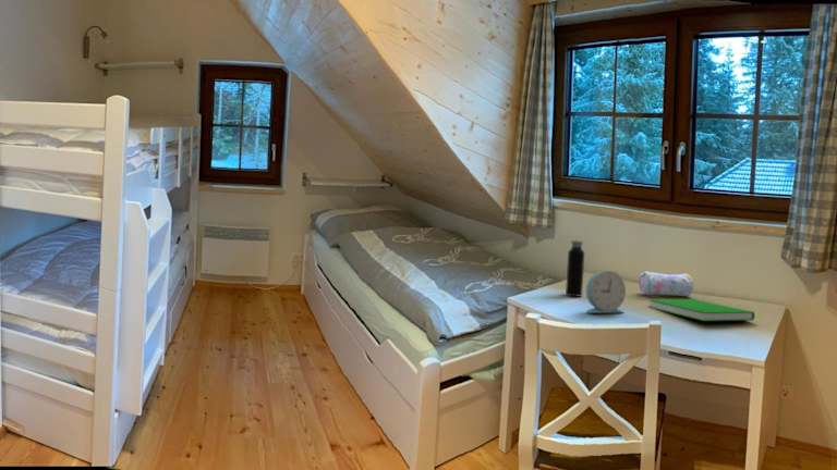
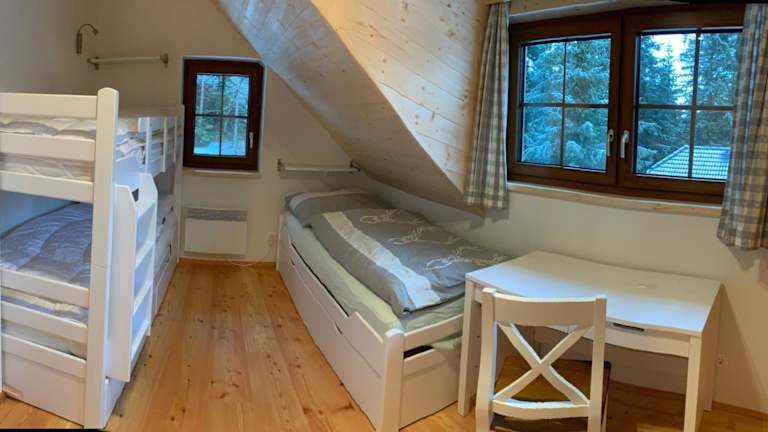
- pencil case (666, 283)
- book (699, 309)
- water bottle (575, 264)
- alarm clock (603, 290)
